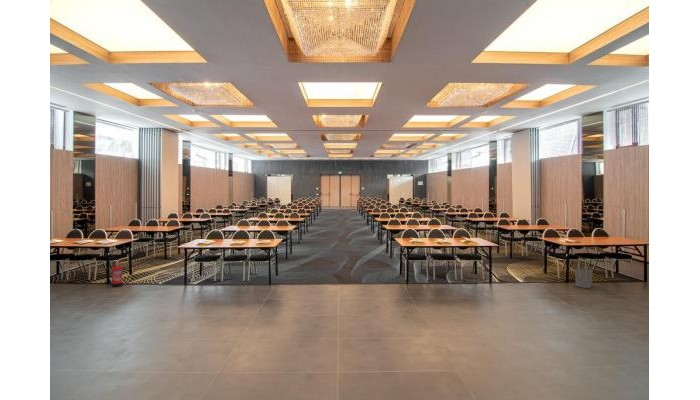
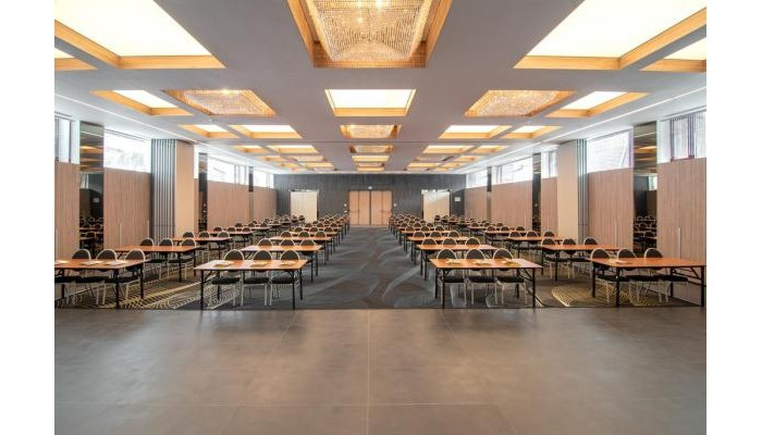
- fire extinguisher (114, 274)
- waste bin (583, 277)
